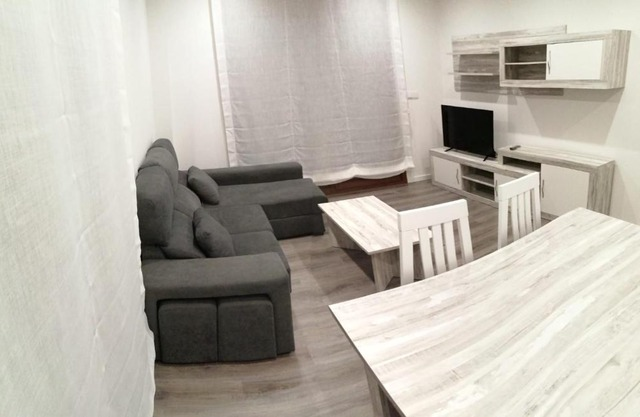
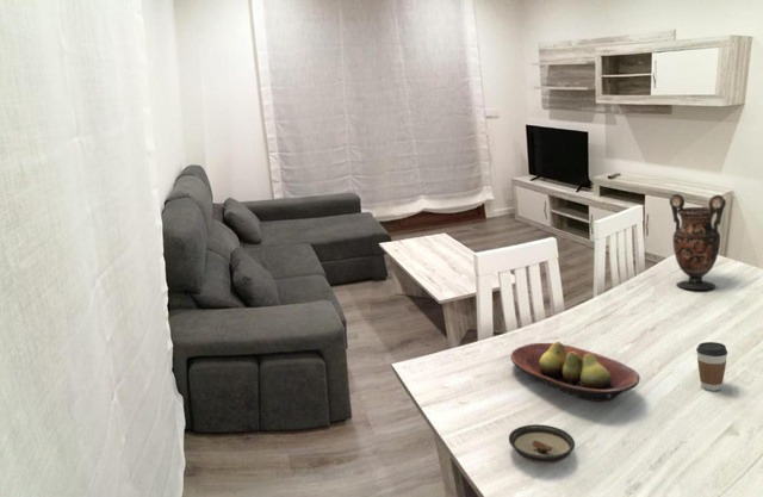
+ vase (696, 240)
+ saucer (541, 446)
+ fruit bowl (571, 366)
+ coffee cup (711, 366)
